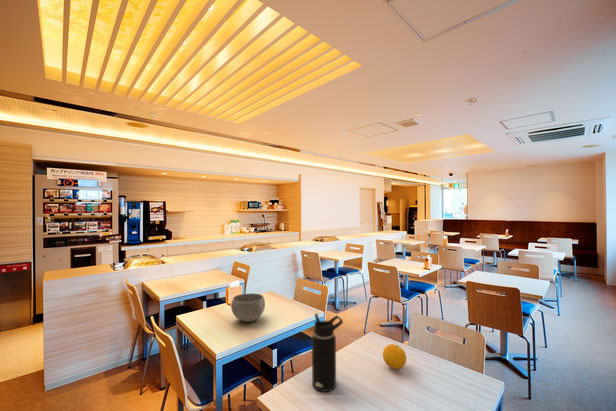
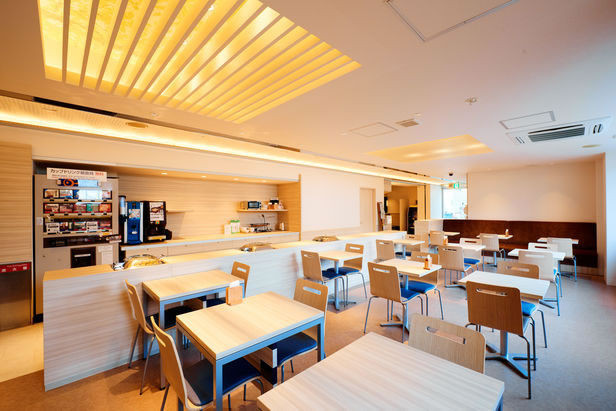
- bowl (248, 308)
- water bottle (327, 348)
- fruit (394, 356)
